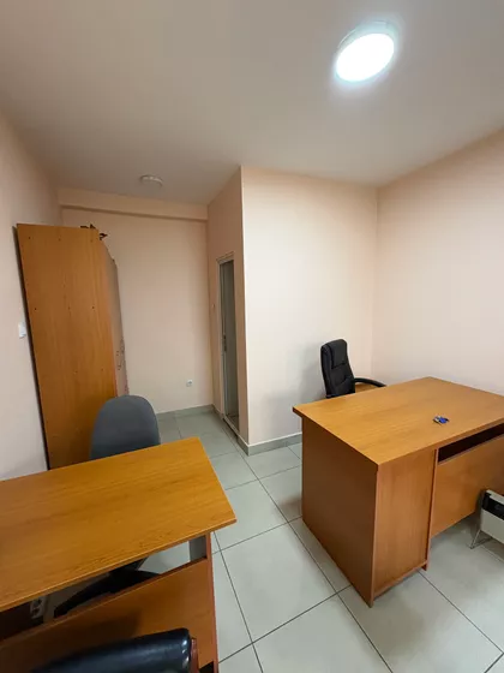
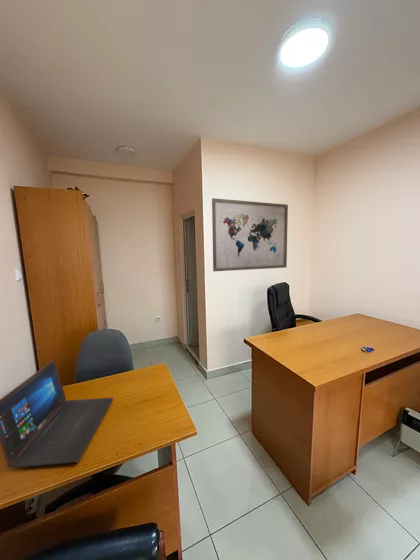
+ laptop (63, 403)
+ wall art (252, 236)
